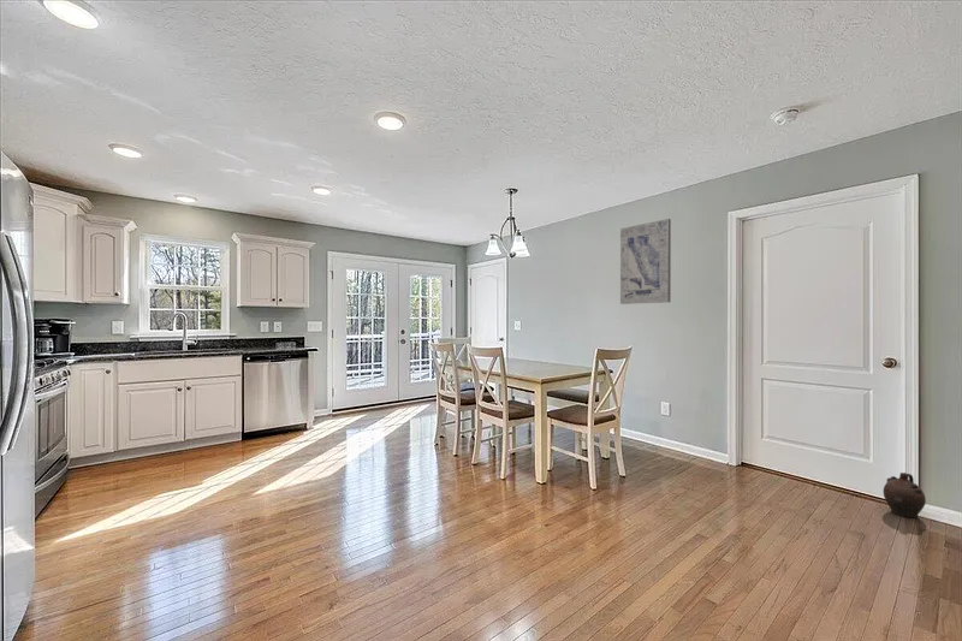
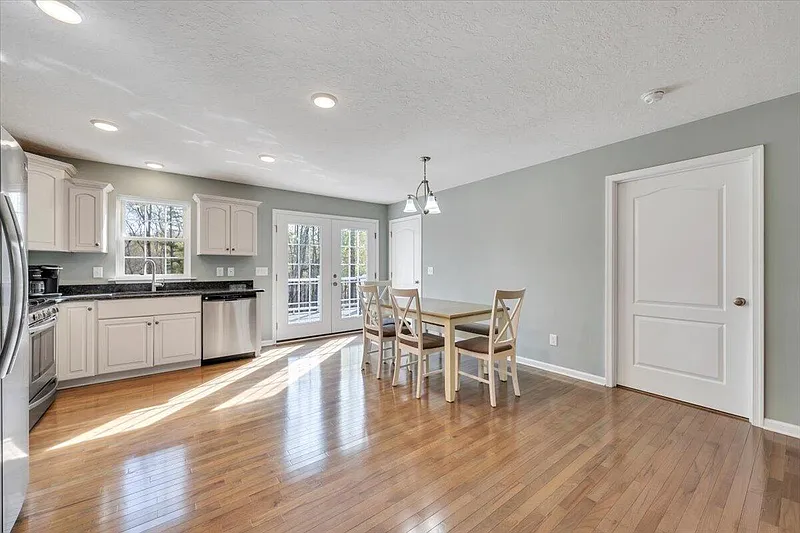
- ceramic jug (903, 493)
- wall art (643, 263)
